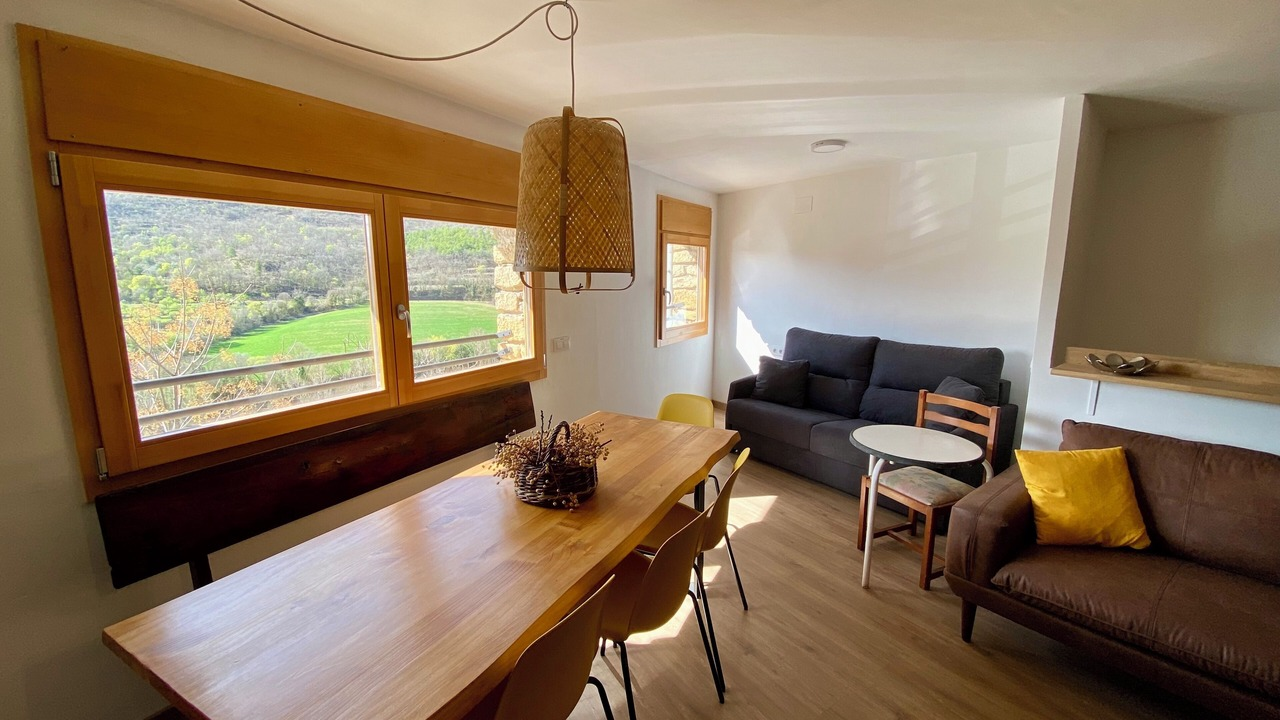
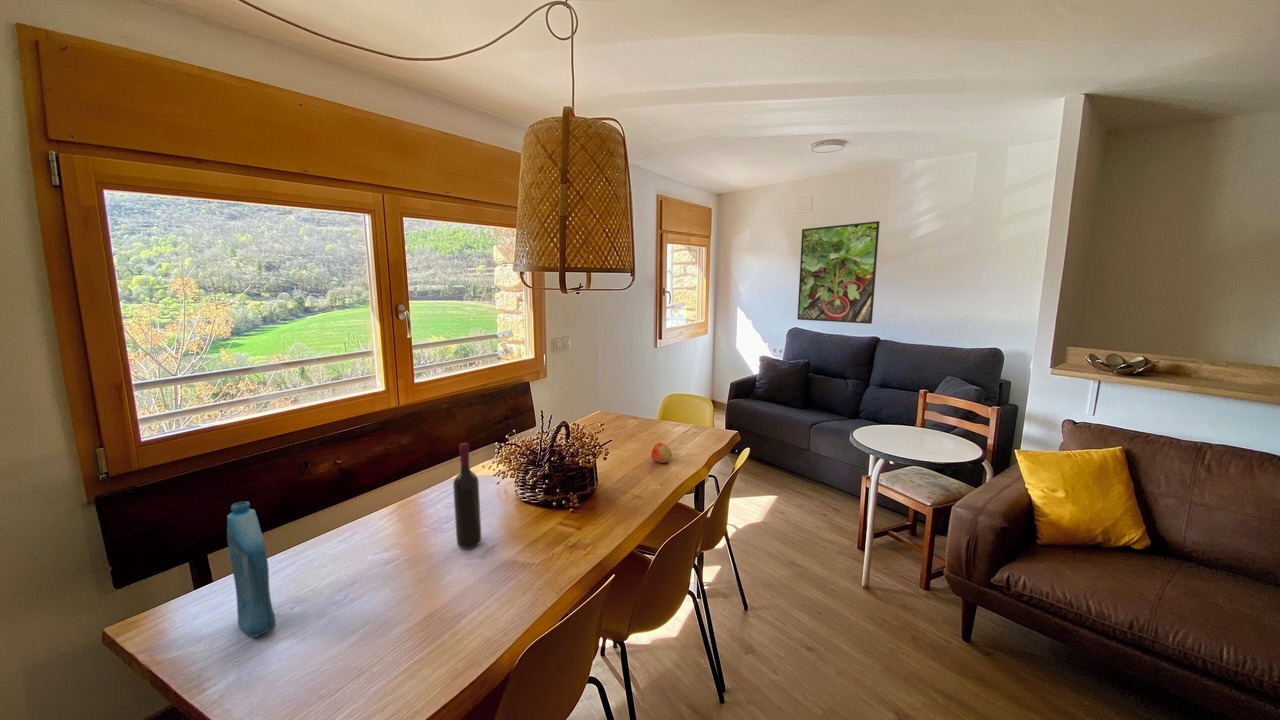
+ bottle (249, 566)
+ apple (661, 452)
+ wine bottle (466, 494)
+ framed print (835, 274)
